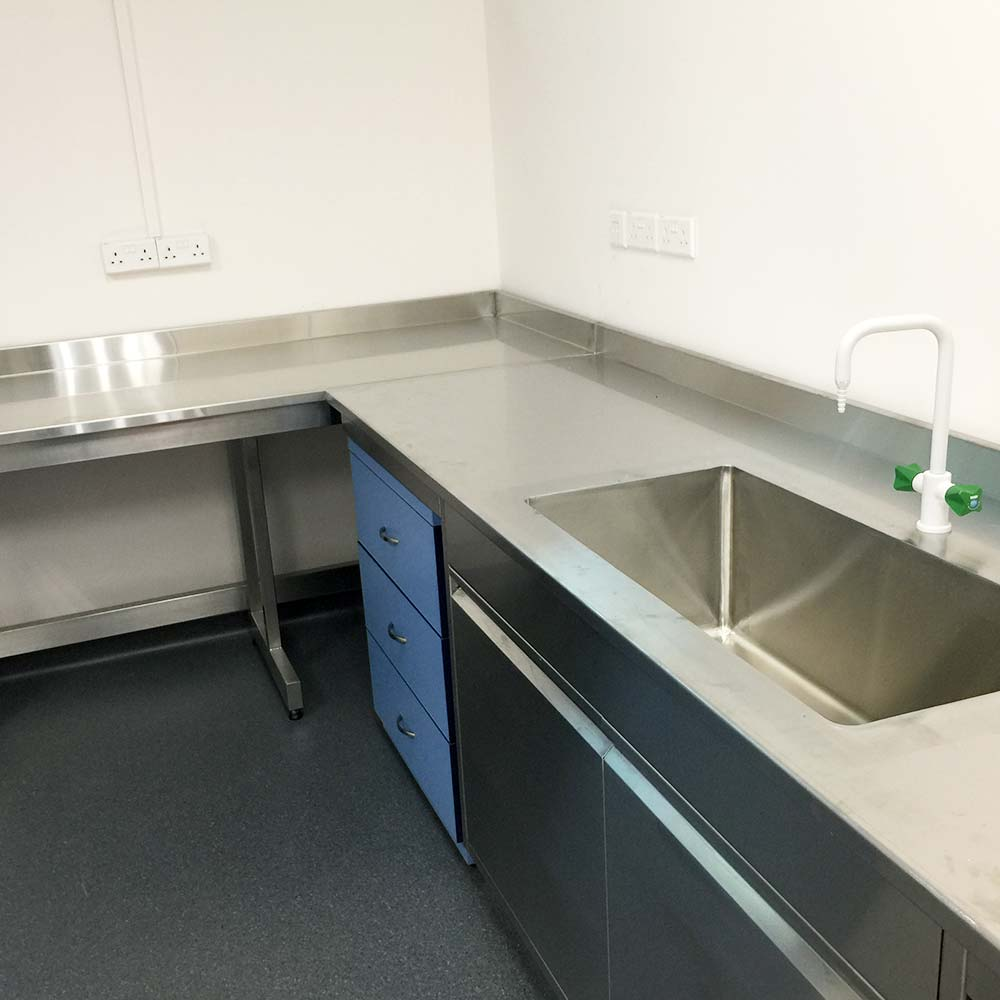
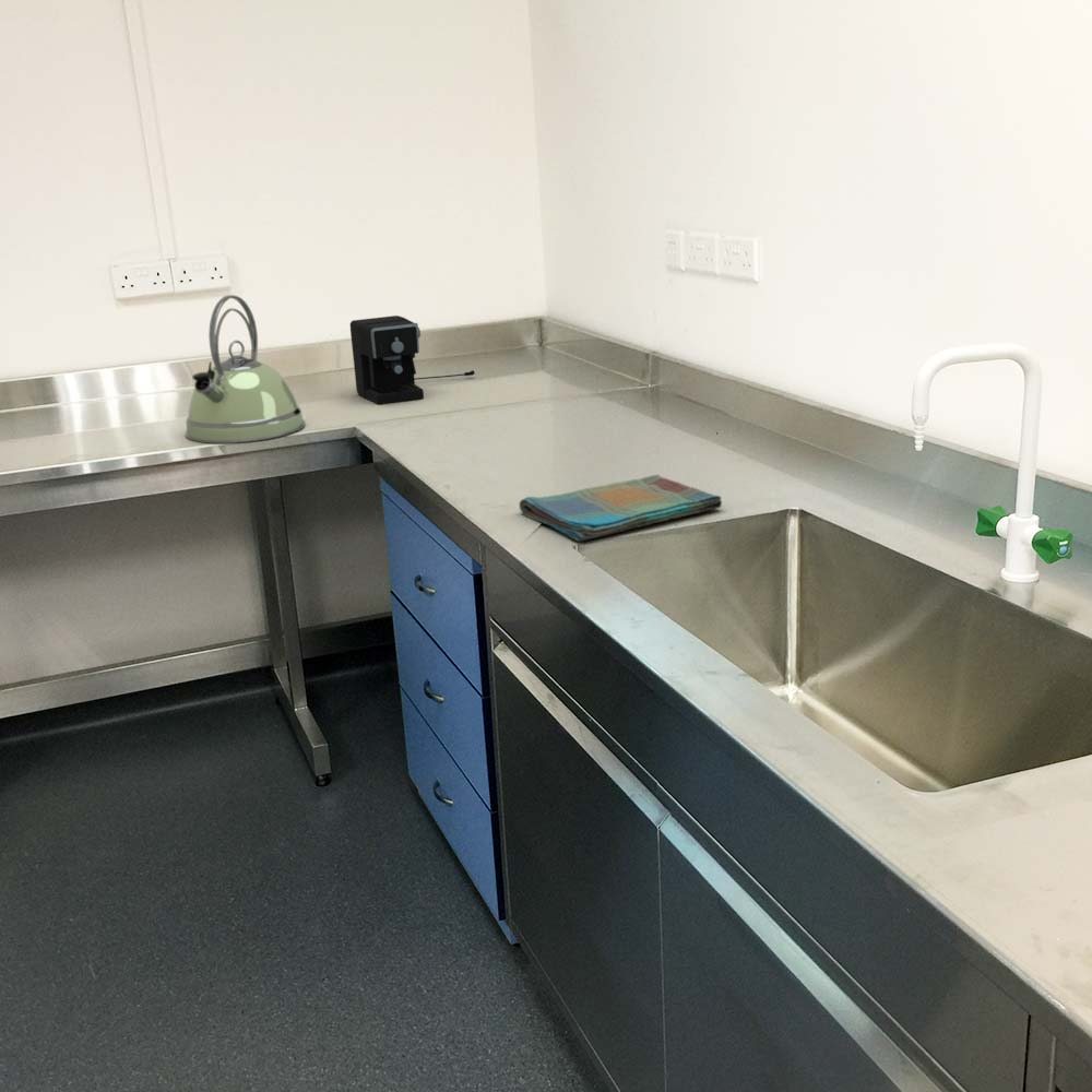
+ kettle (233, 365)
+ dish towel (619, 502)
+ coffee maker (418, 352)
